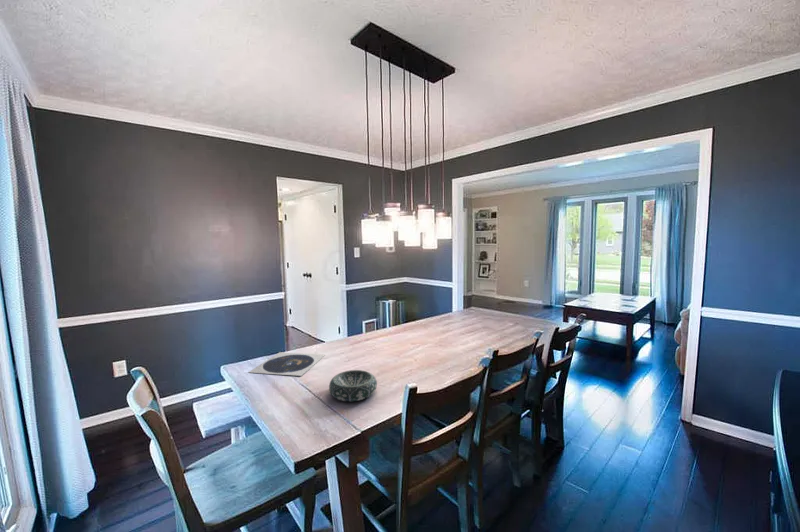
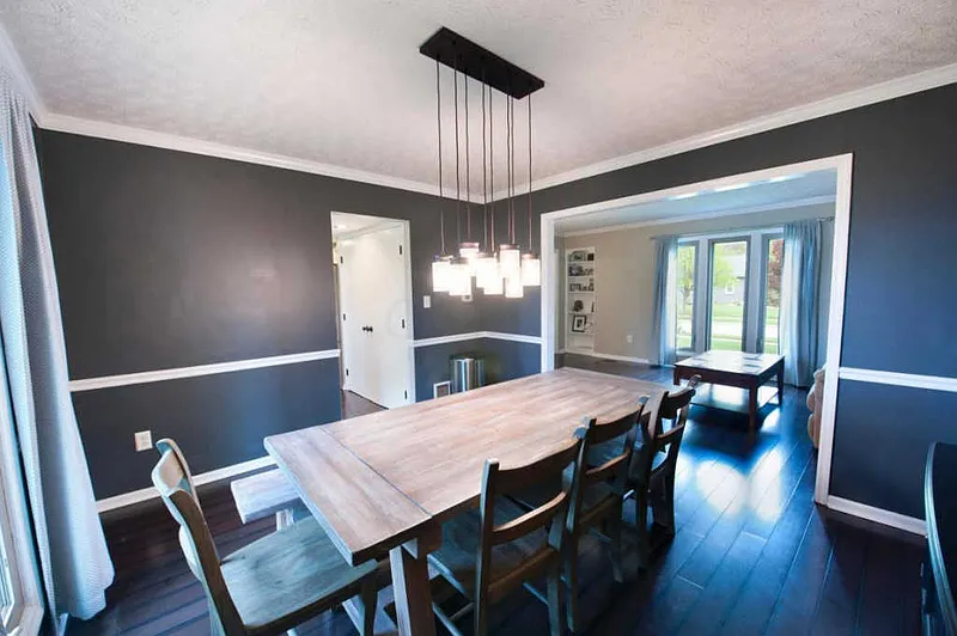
- decorative bowl (353, 385)
- plate (289, 362)
